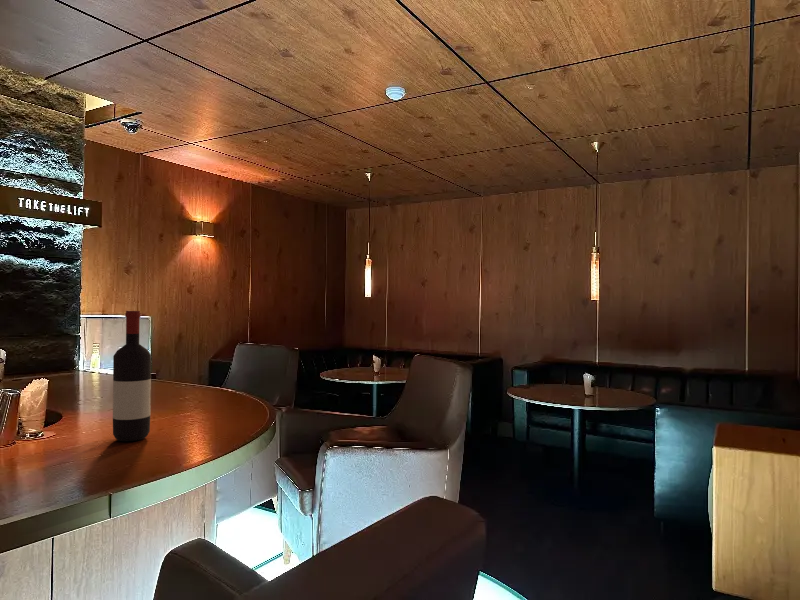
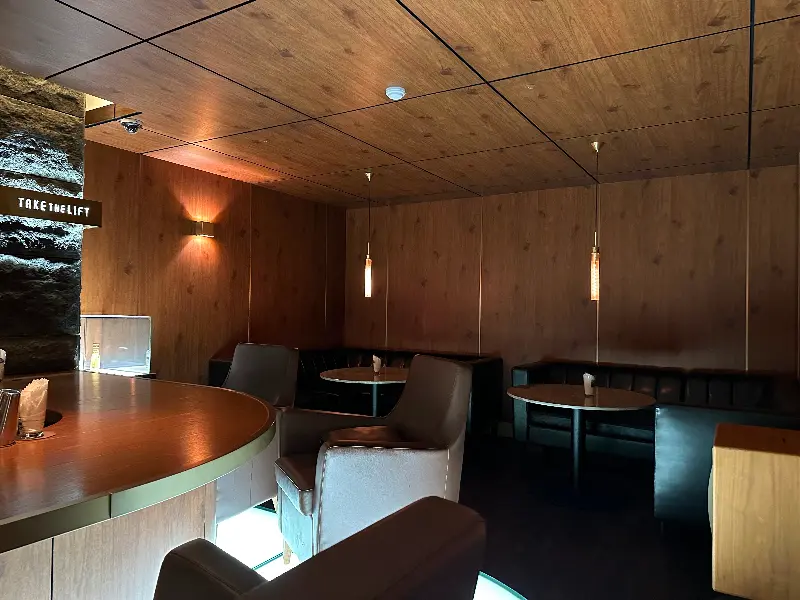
- wine bottle (132, 374)
